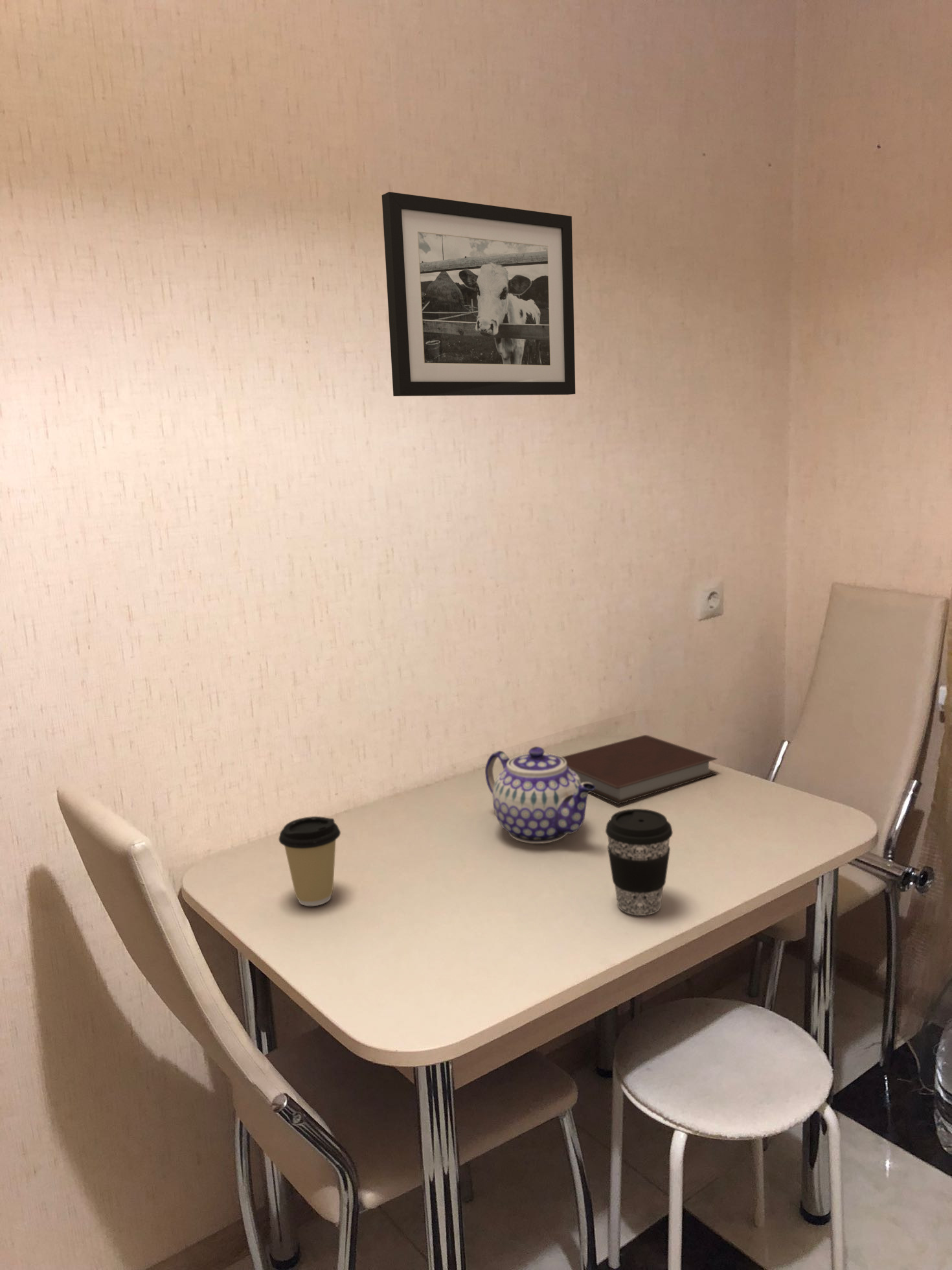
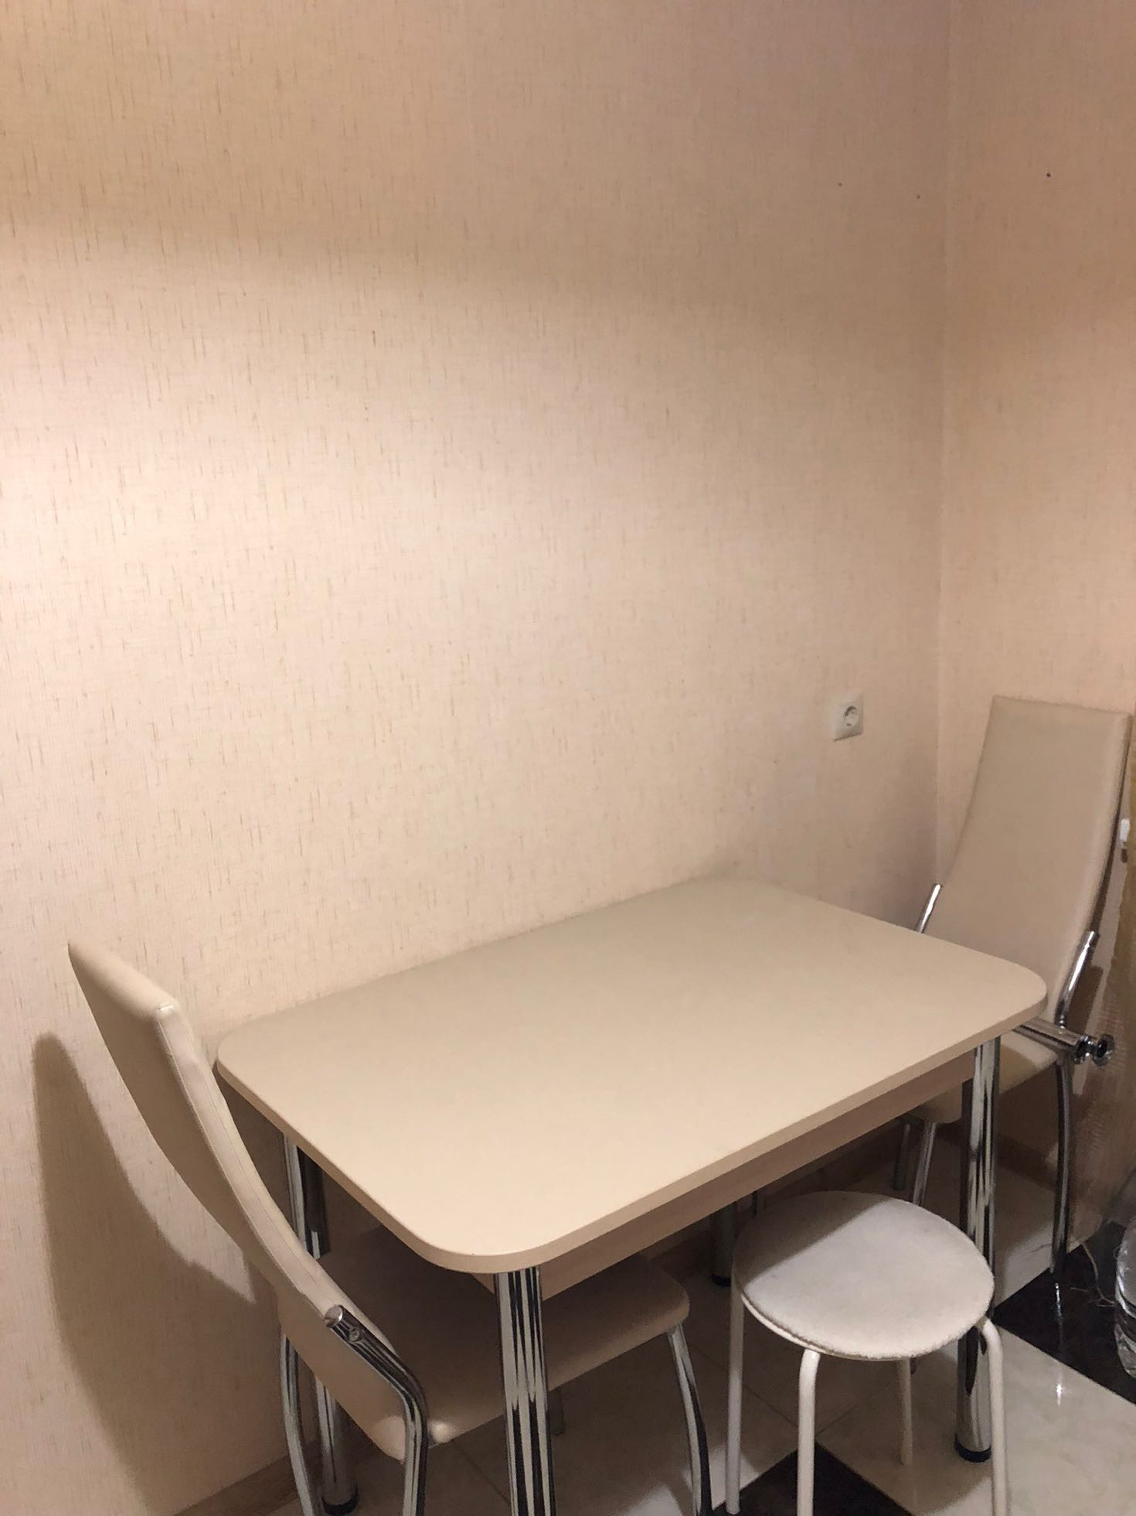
- notebook (631, 766)
- coffee cup (639, 862)
- coffee cup (312, 860)
- picture frame (486, 302)
- teapot (538, 790)
